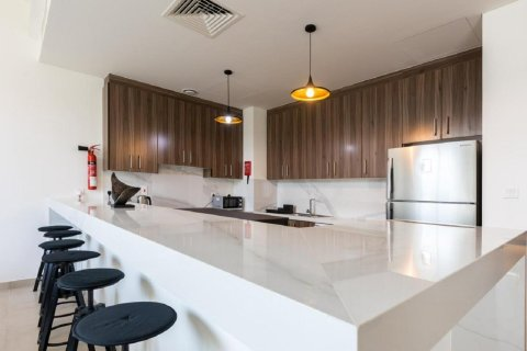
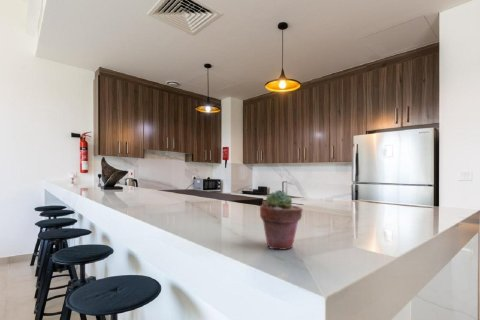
+ potted succulent (280, 217)
